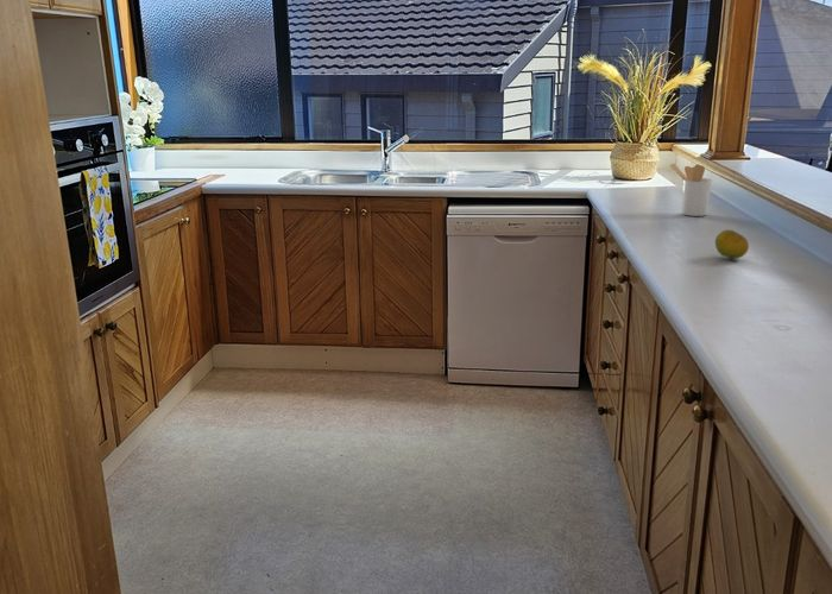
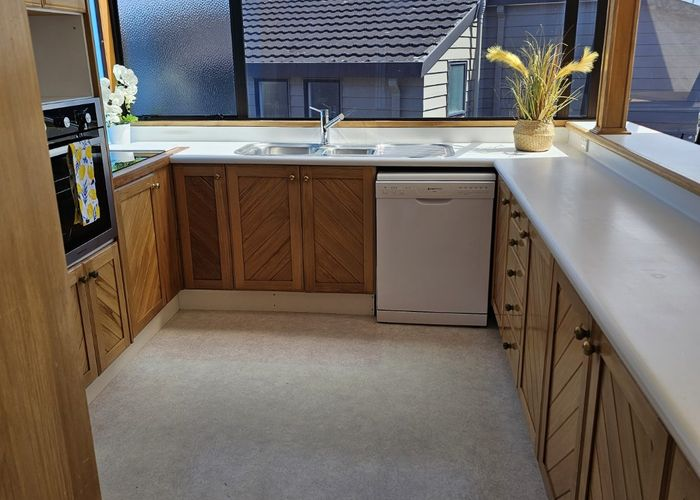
- fruit (731, 244)
- utensil holder (688, 188)
